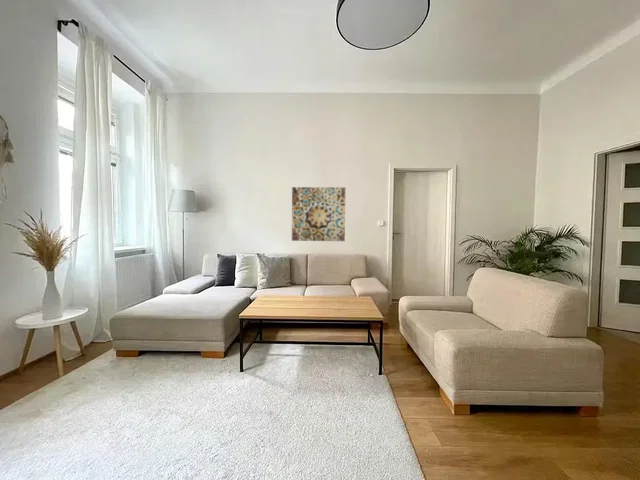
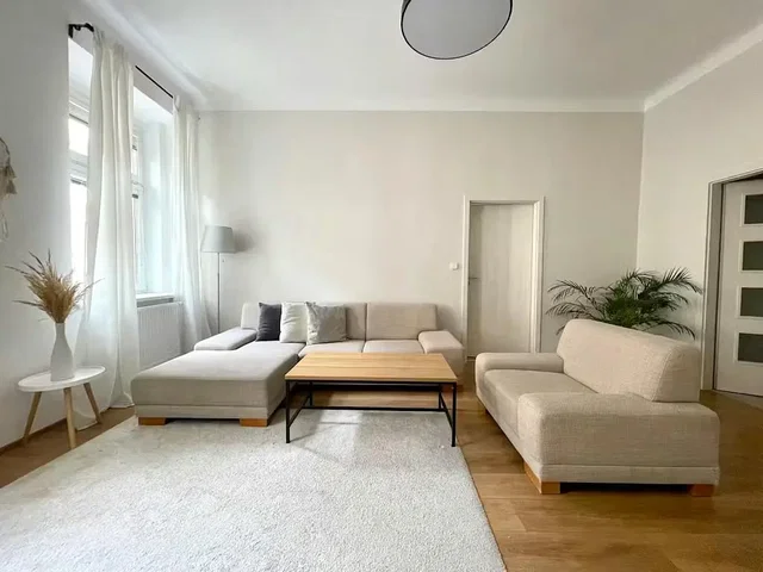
- wall art (318, 214)
